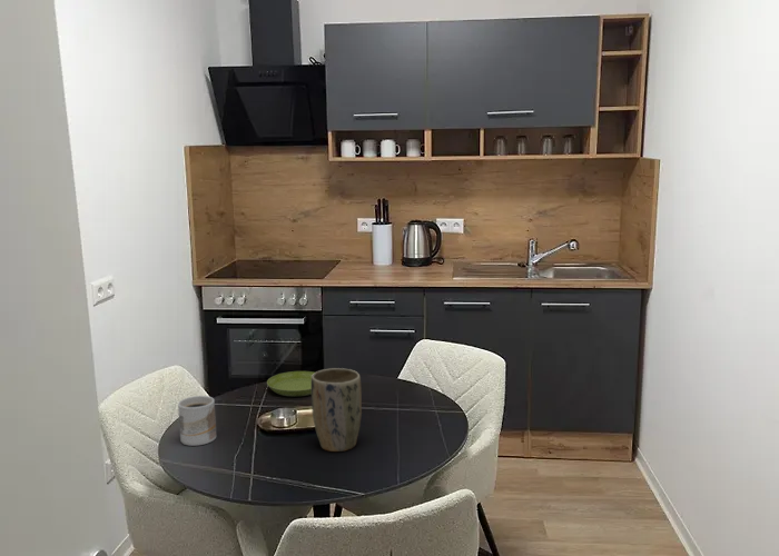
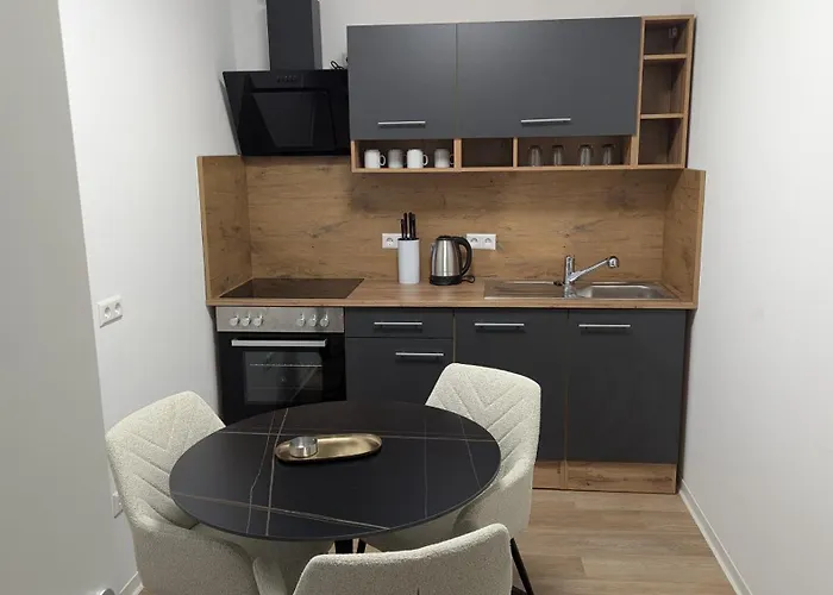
- mug (197, 418)
- saucer (297, 384)
- plant pot (336, 409)
